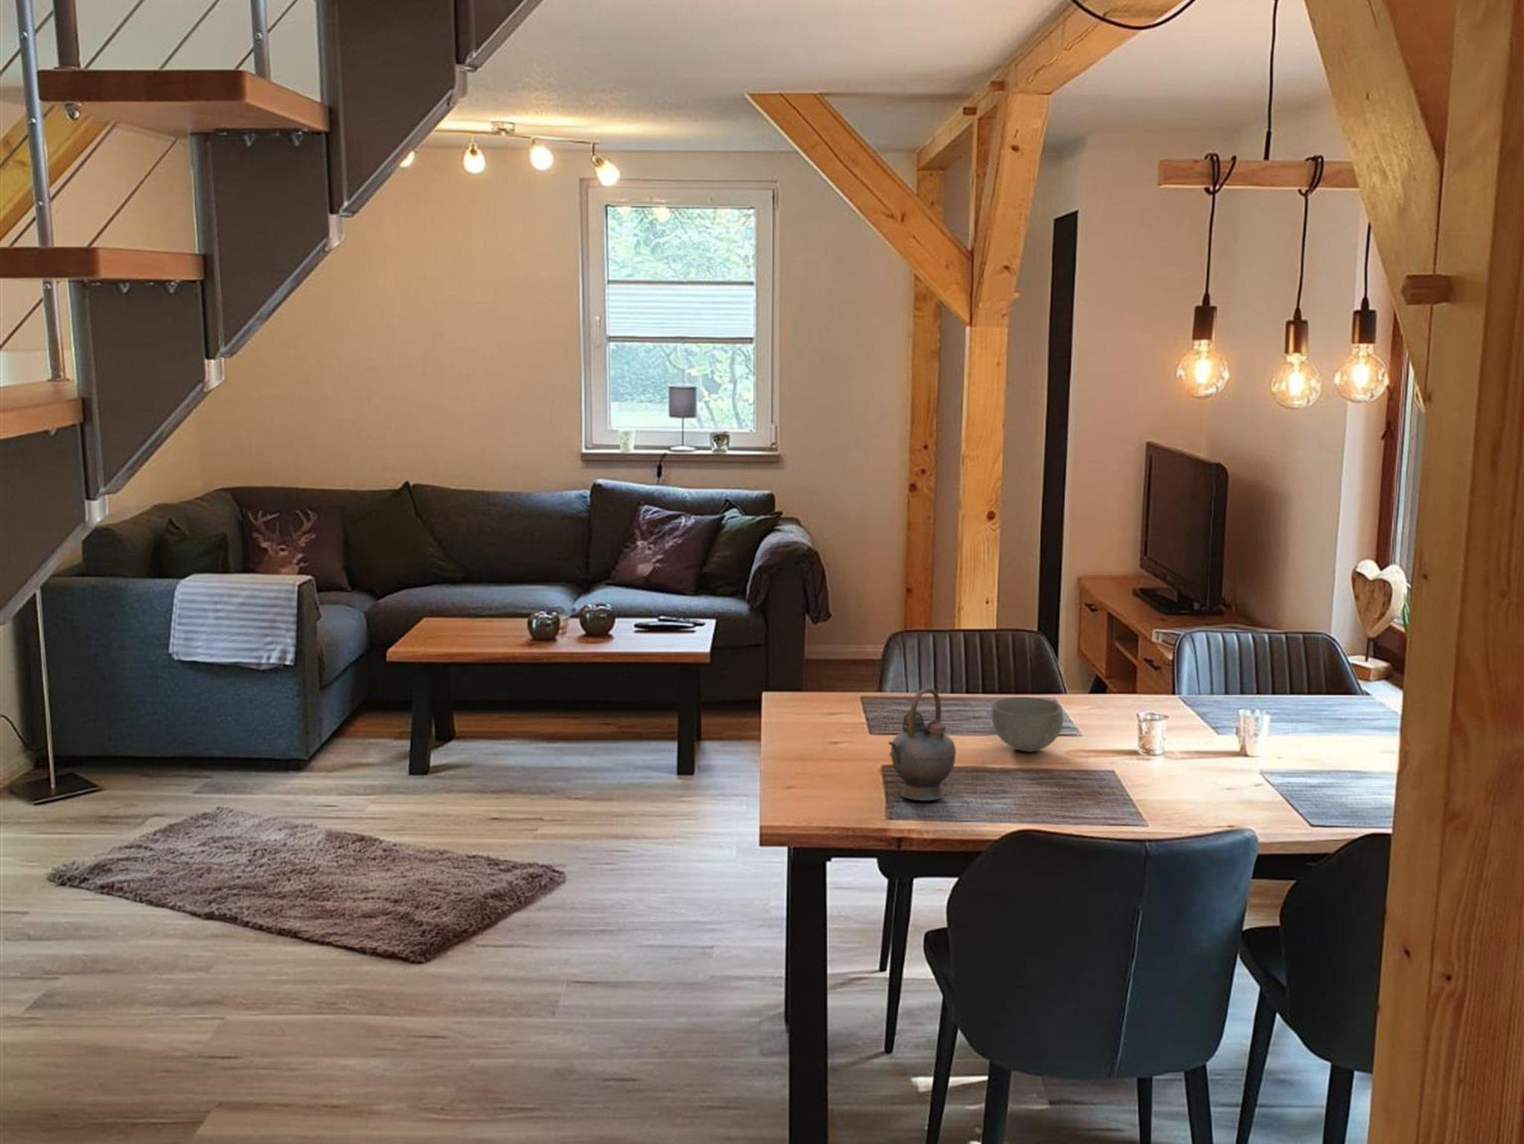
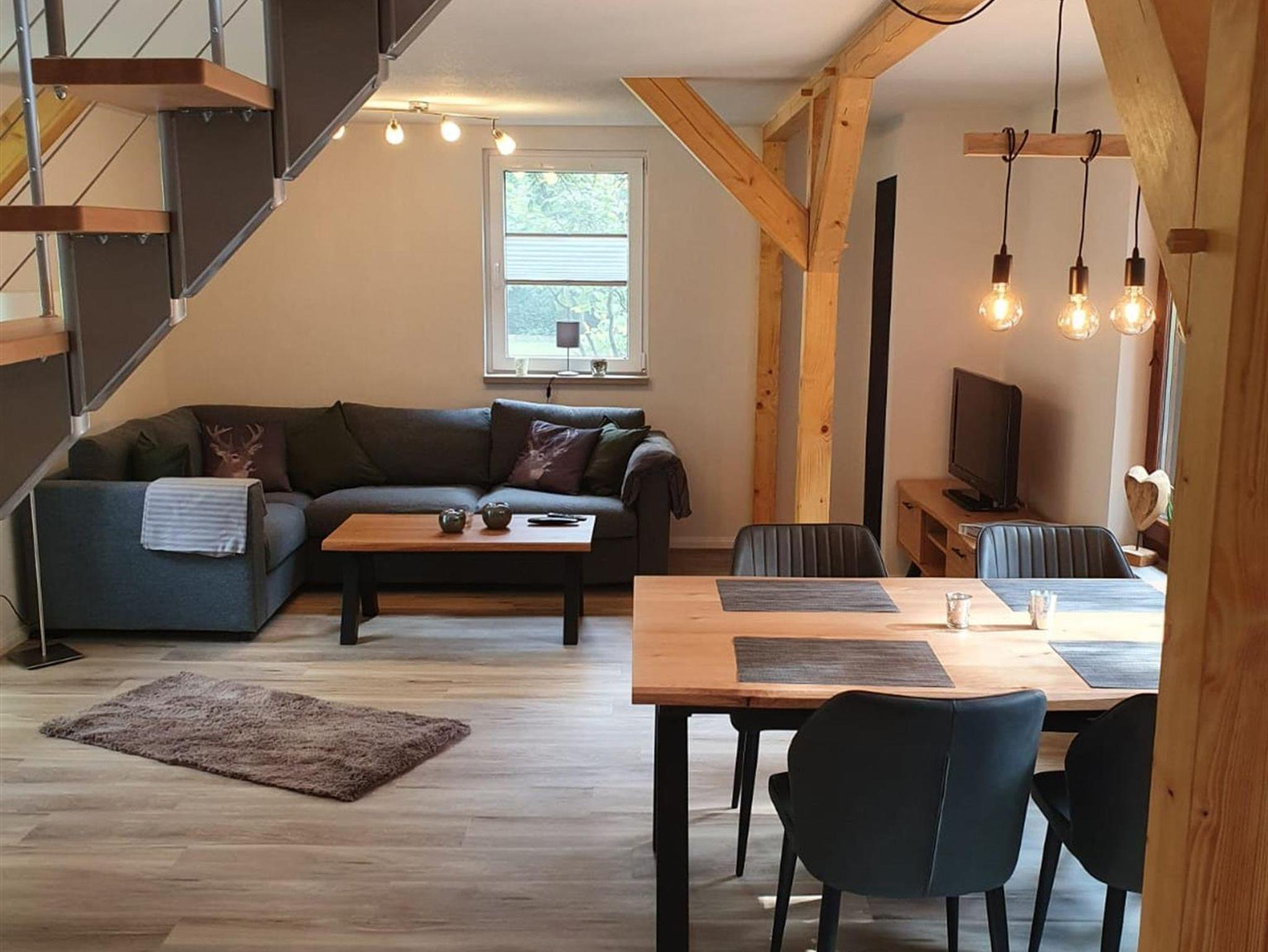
- teapot (917, 743)
- bowl (1026, 727)
